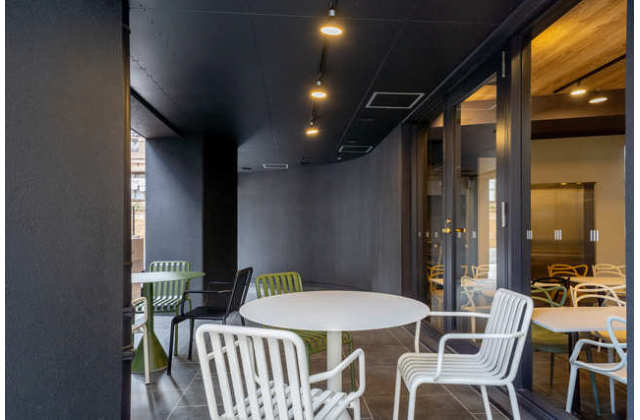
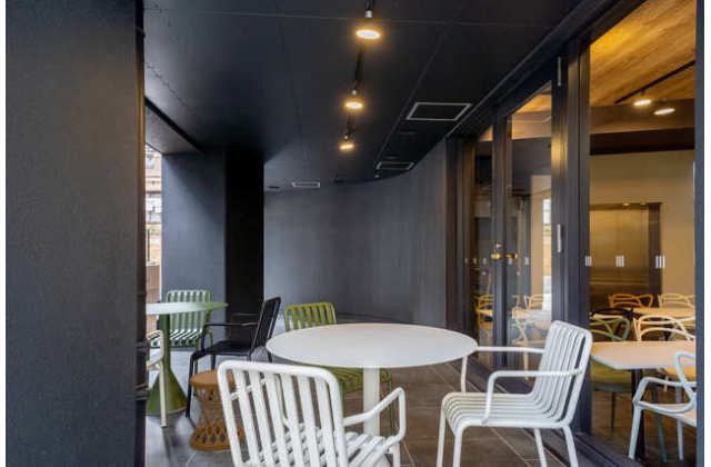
+ side table (216, 407)
